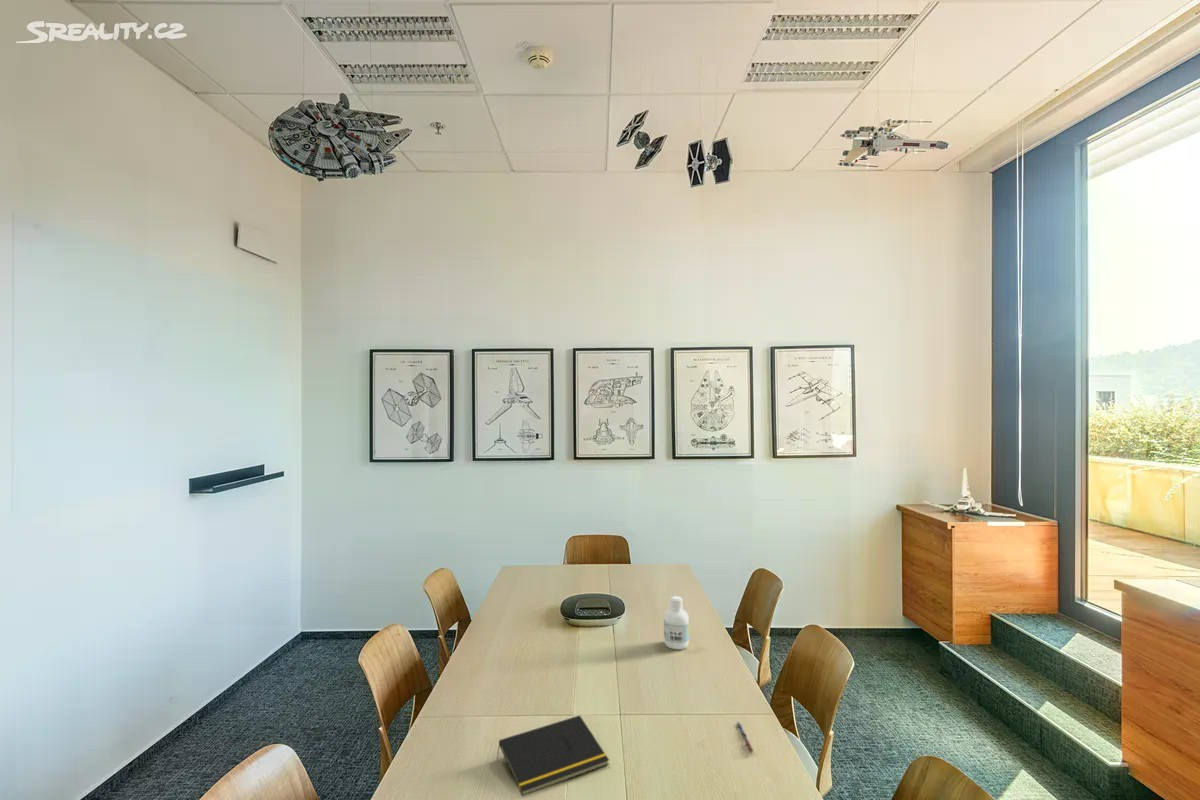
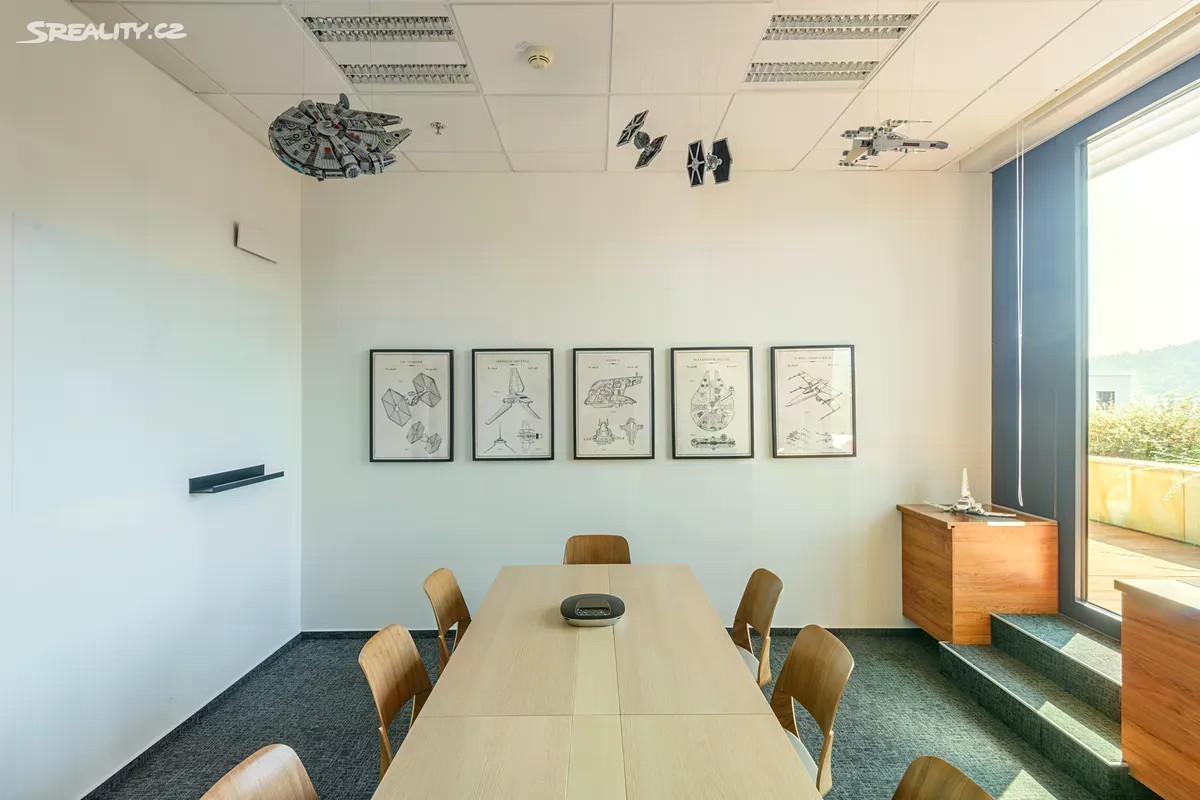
- bottle (676, 621)
- notepad (553, 752)
- pen (744, 735)
